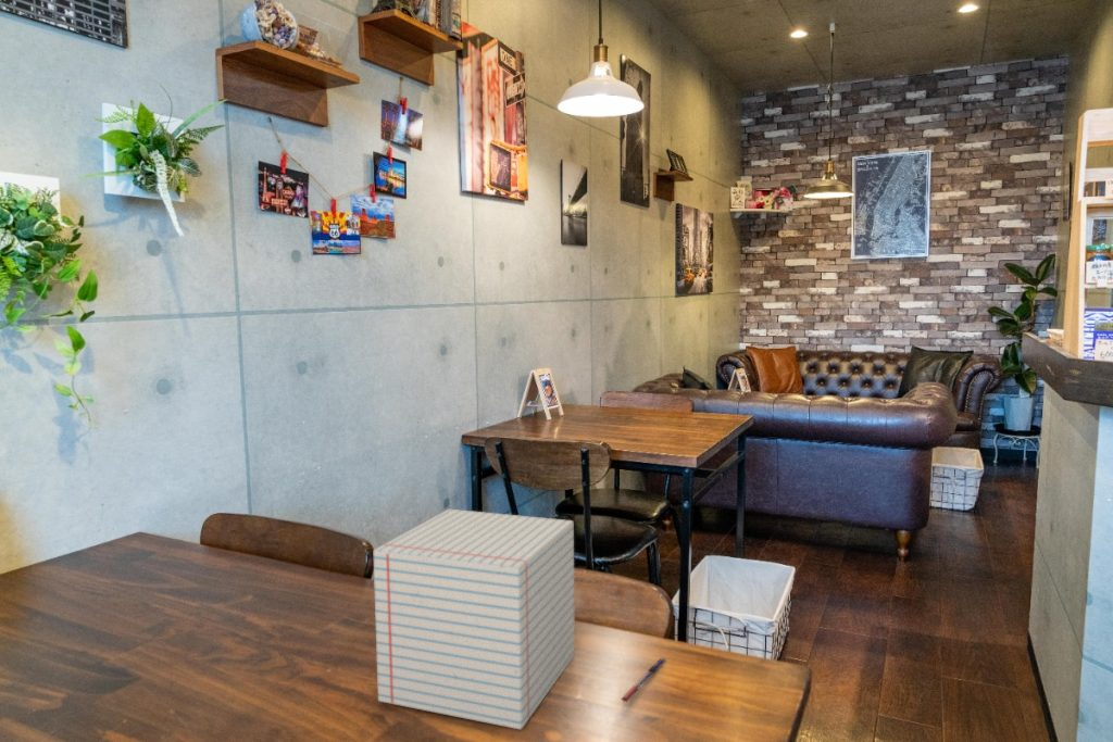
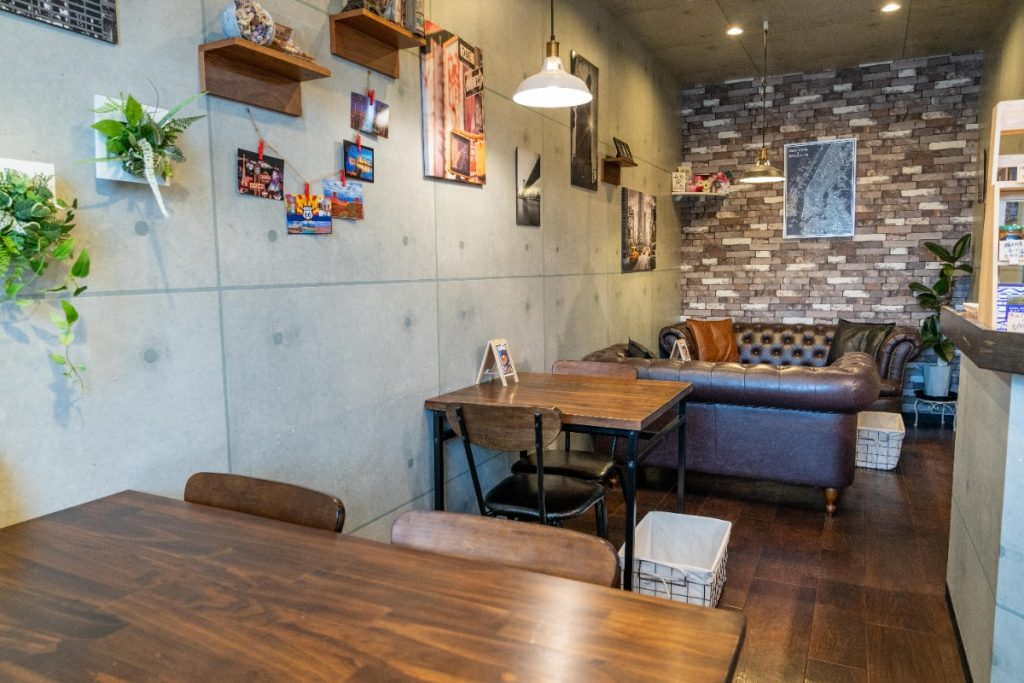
- pen (645, 677)
- notepad (480, 606)
